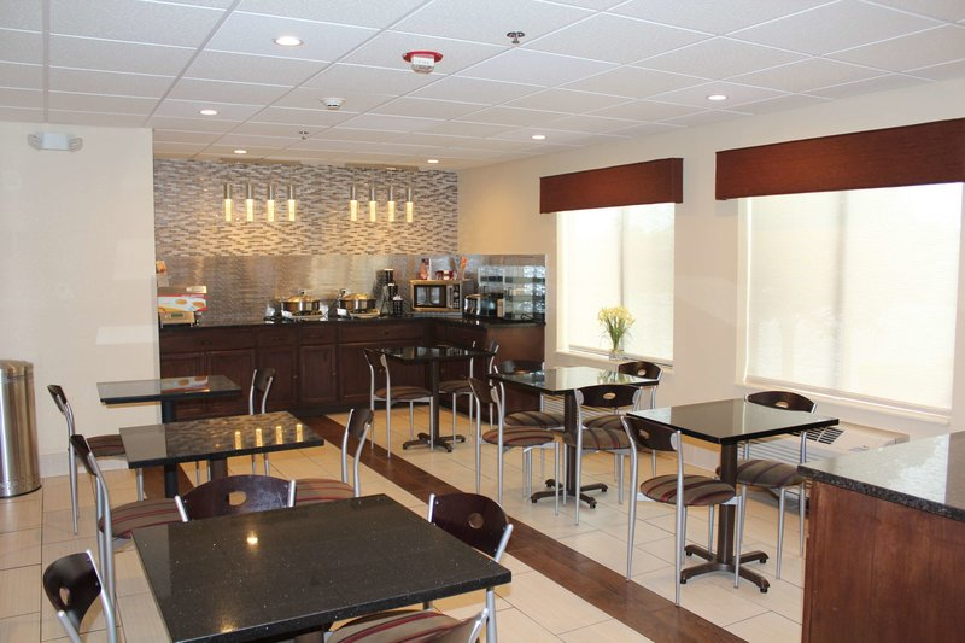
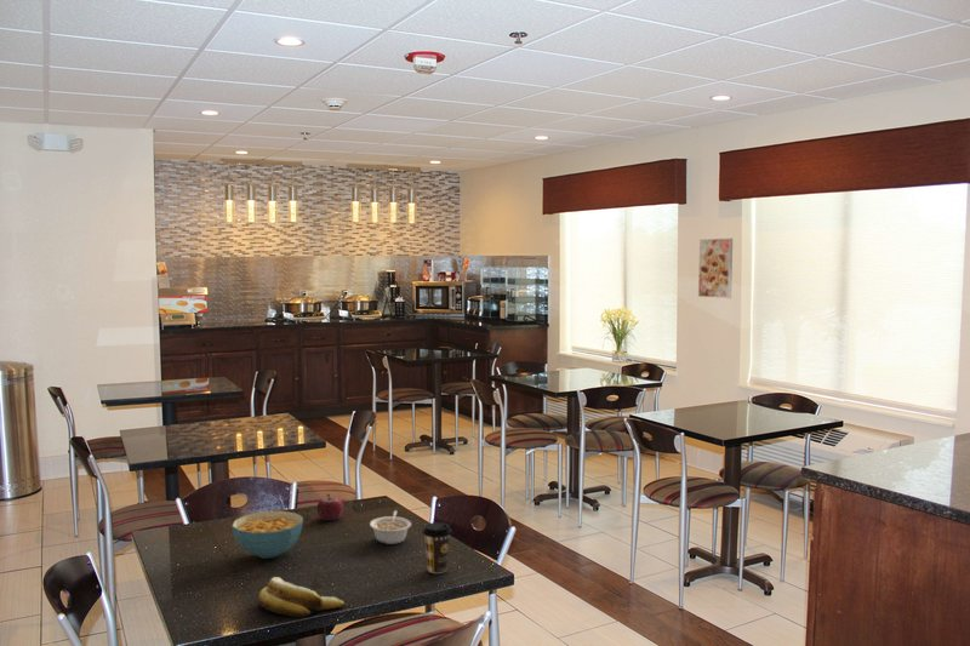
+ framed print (714, 268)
+ fruit (330, 505)
+ banana (299, 589)
+ cereal bowl (268, 537)
+ legume (389, 528)
+ coffee cup (436, 548)
